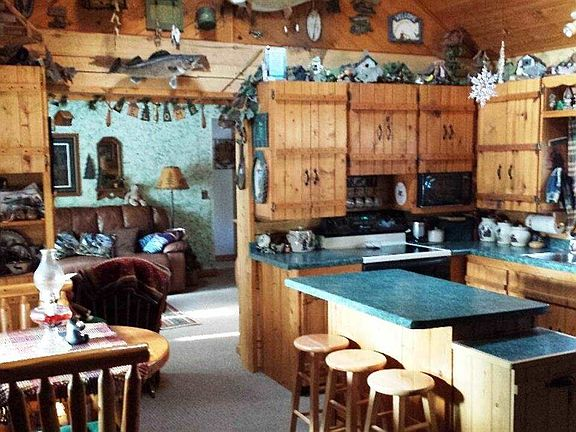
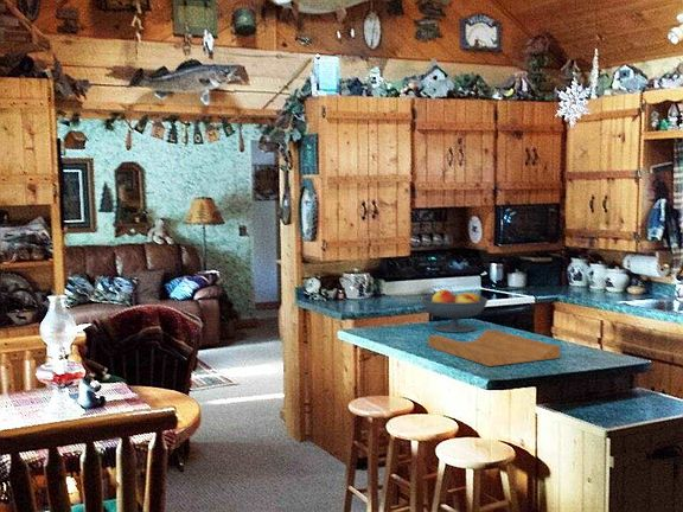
+ cutting board (491, 346)
+ fruit bowl (454, 308)
